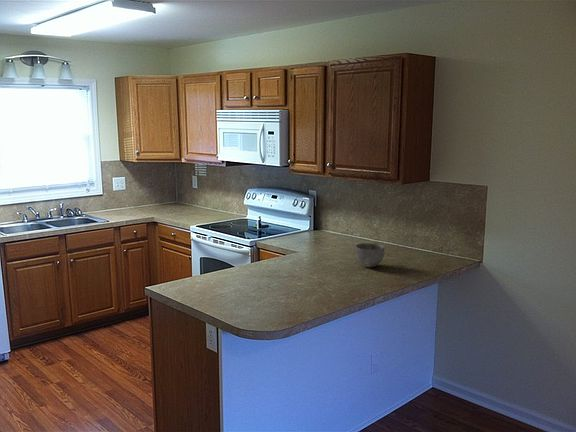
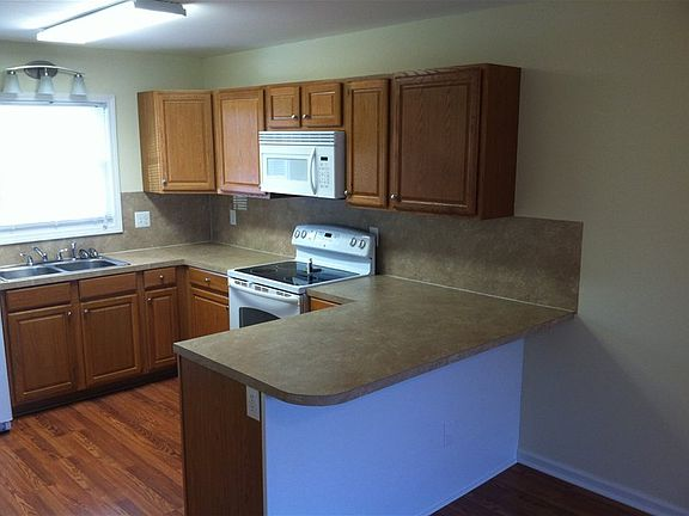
- bowl (369, 256)
